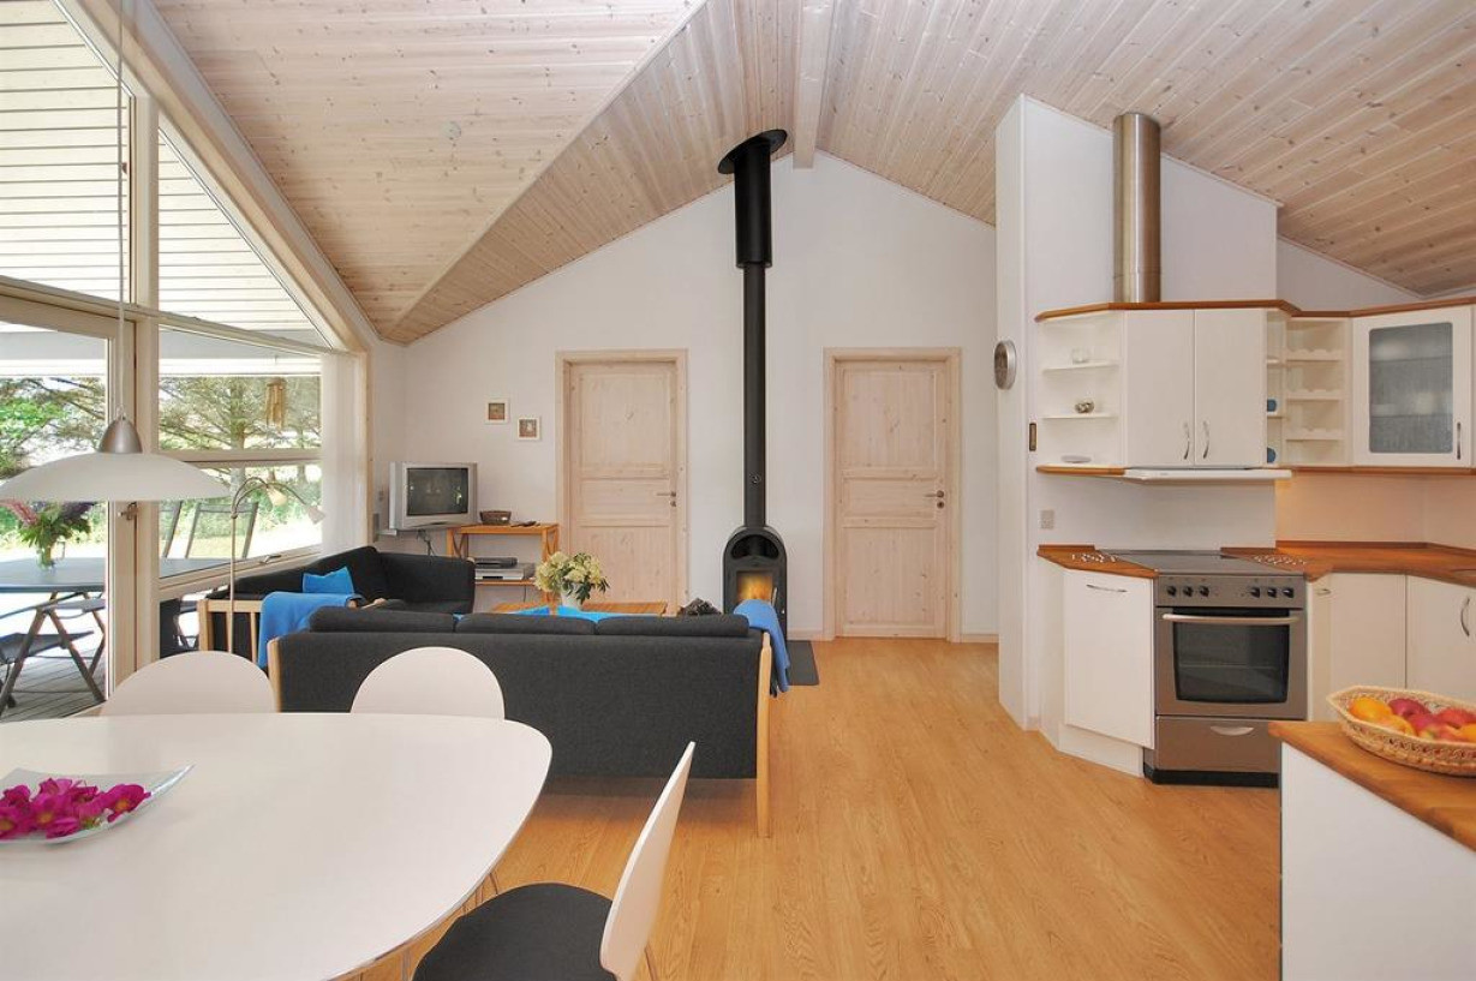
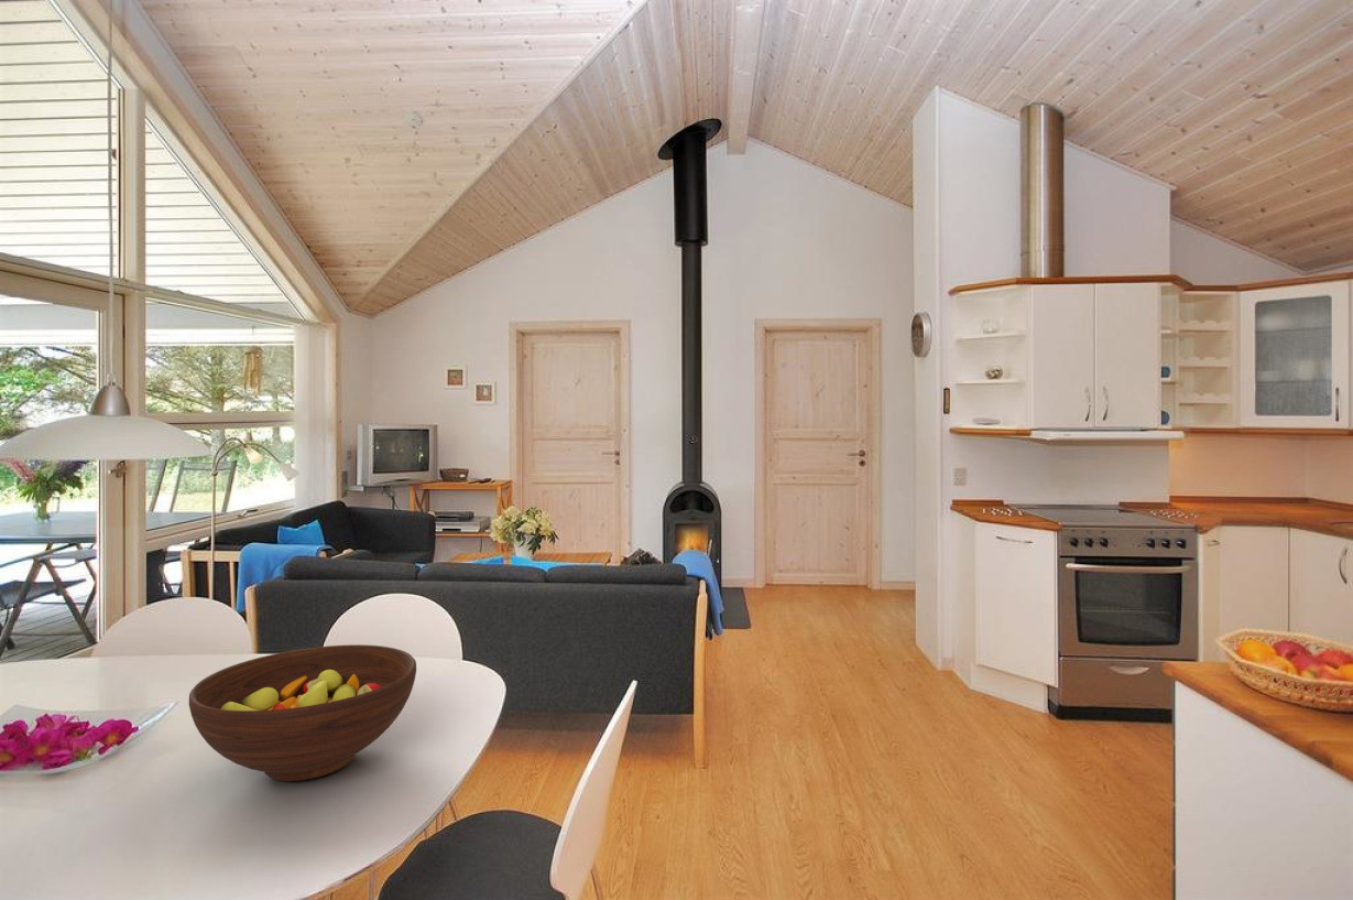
+ fruit bowl (310, 718)
